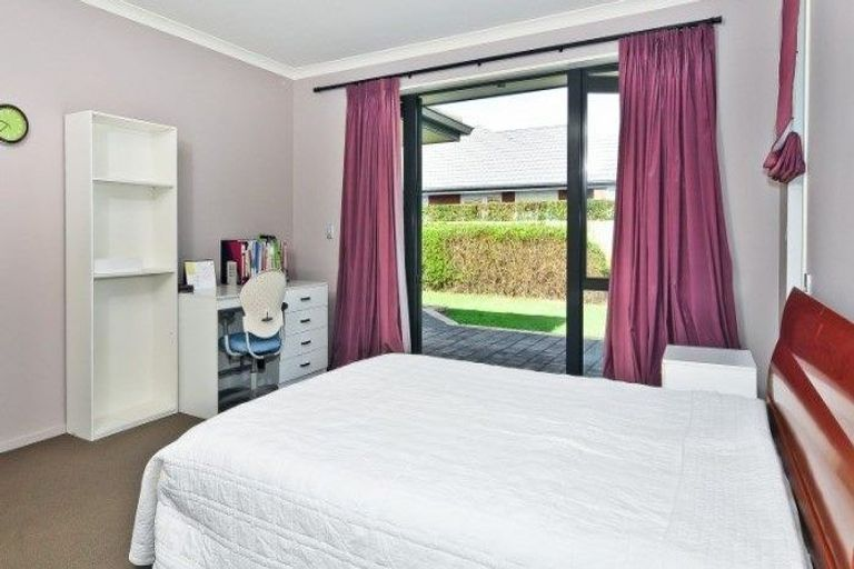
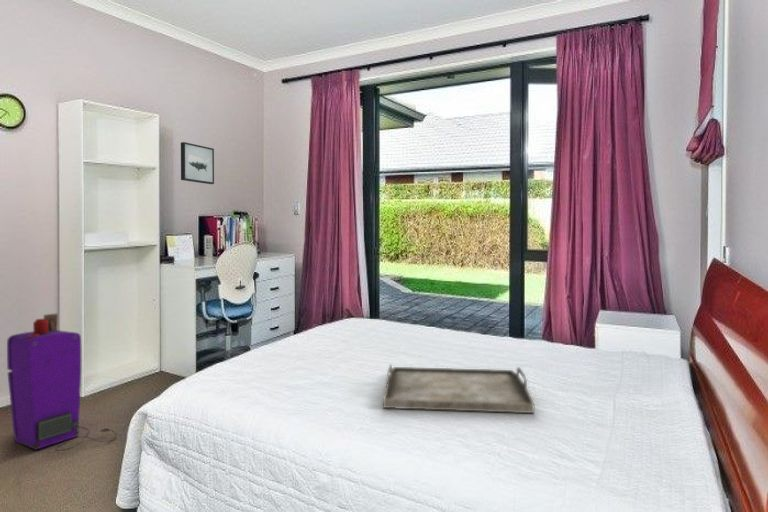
+ air purifier (63, 377)
+ serving tray (454, 379)
+ wall art (197, 163)
